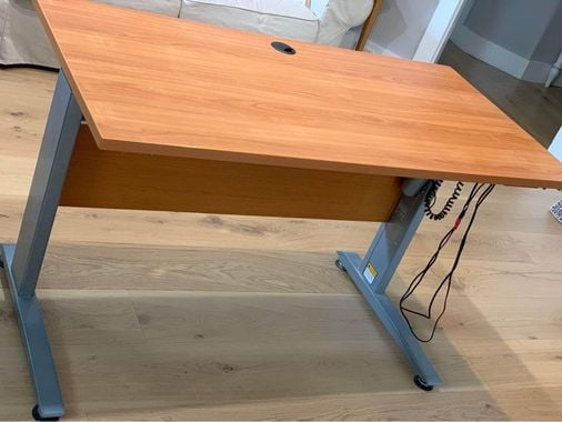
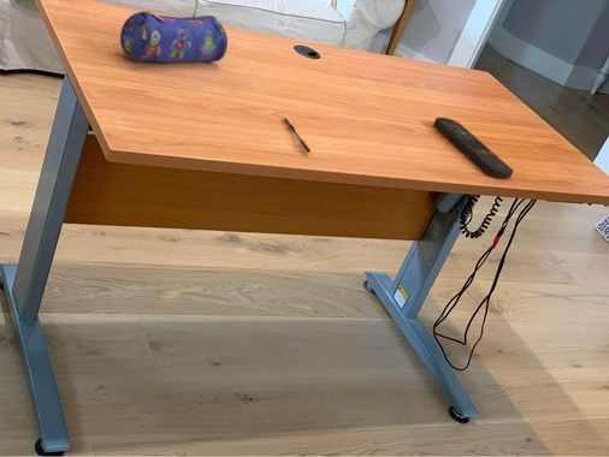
+ remote control (472, 146)
+ pencil case (176, 36)
+ pen (296, 133)
